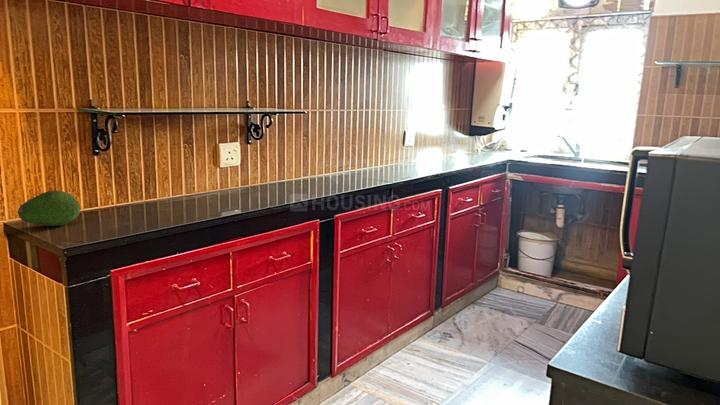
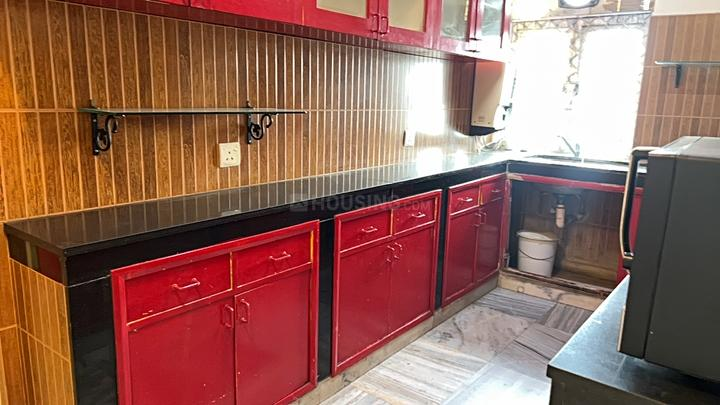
- fruit (49, 208)
